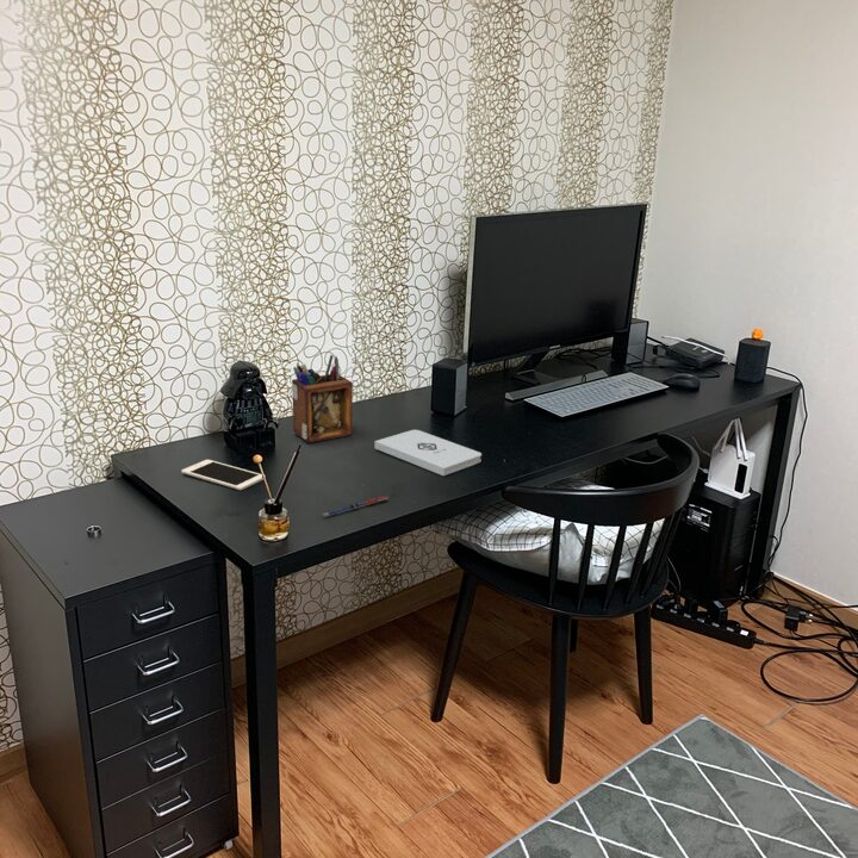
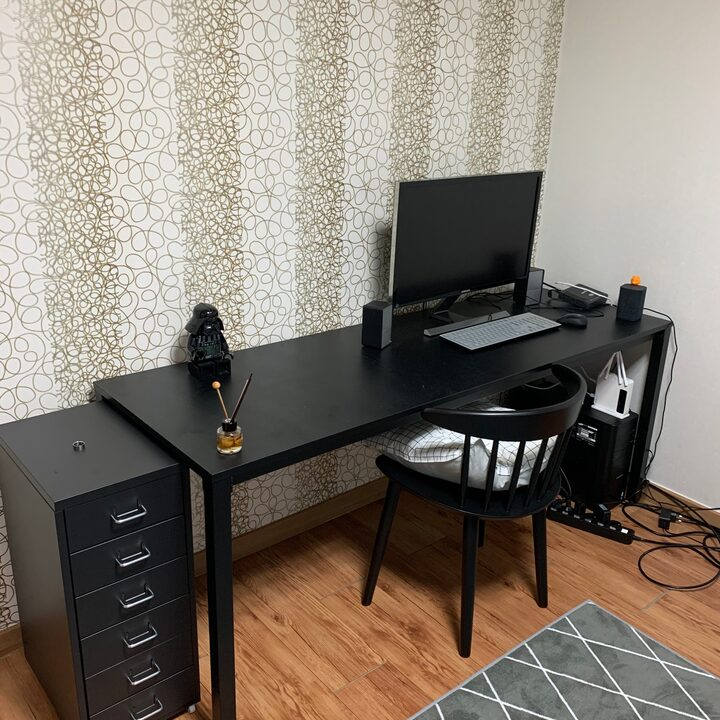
- cell phone (223, 474)
- desk organizer (322, 397)
- notepad (428, 450)
- pen (355, 505)
